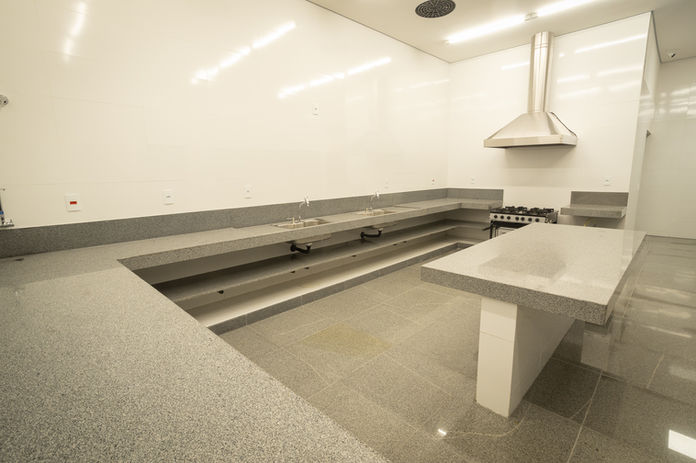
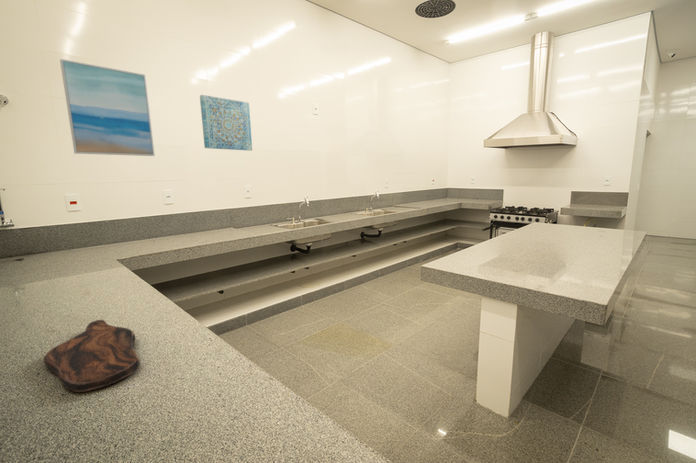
+ wall art (111, 112)
+ cutting board (93, 348)
+ wall art (227, 124)
